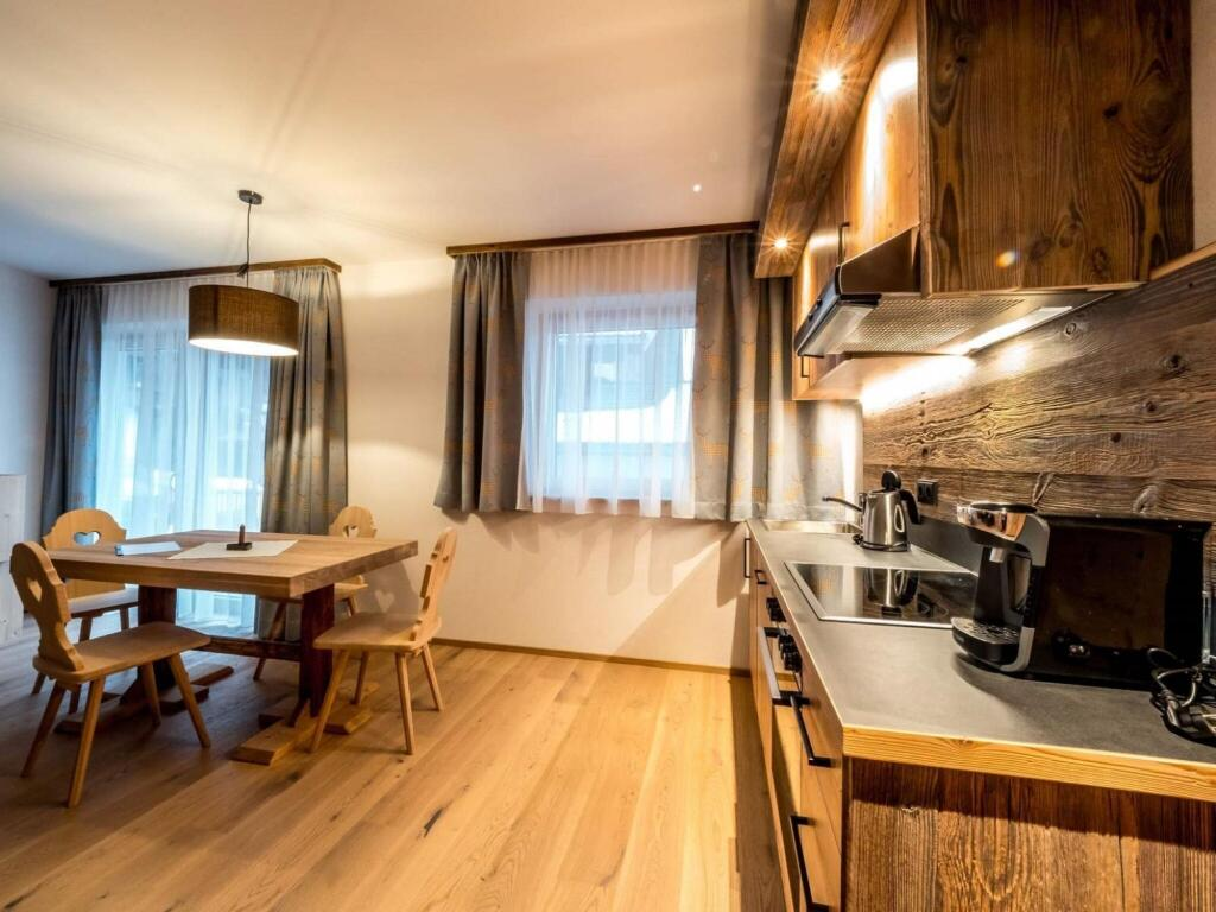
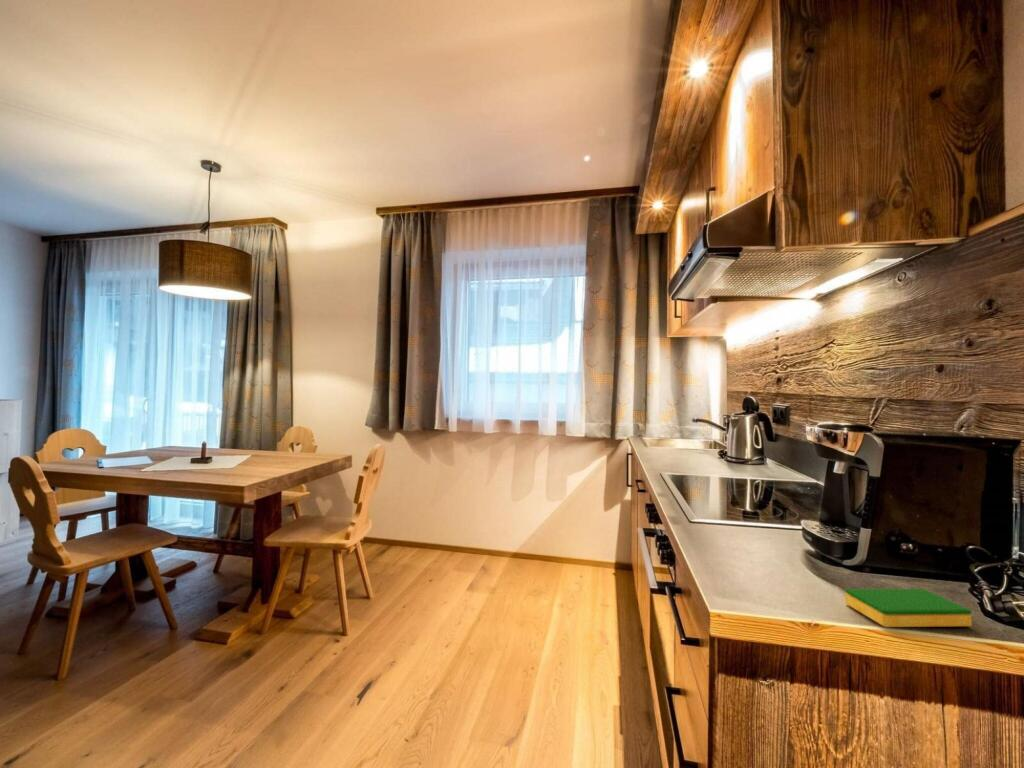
+ dish sponge (905, 606)
